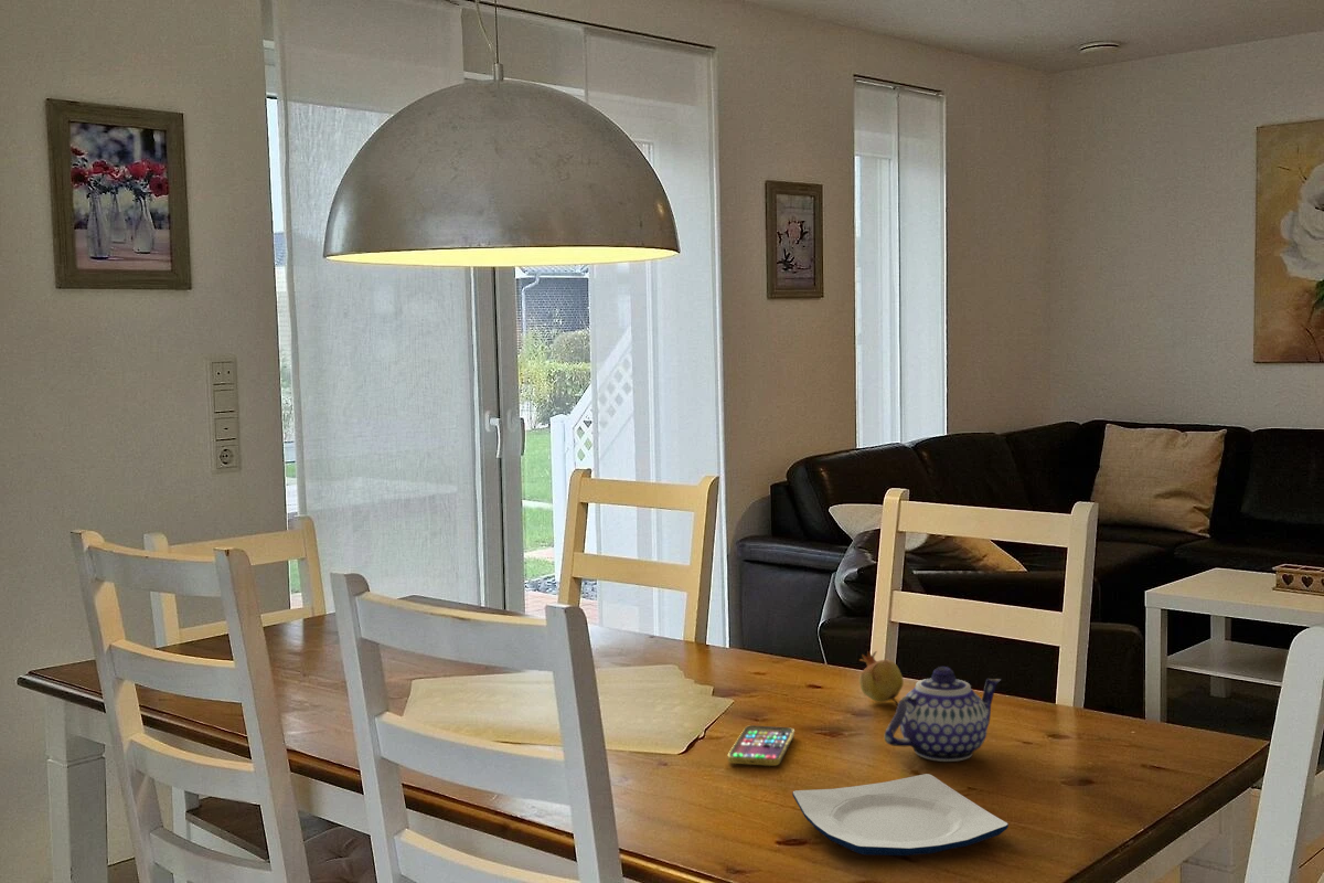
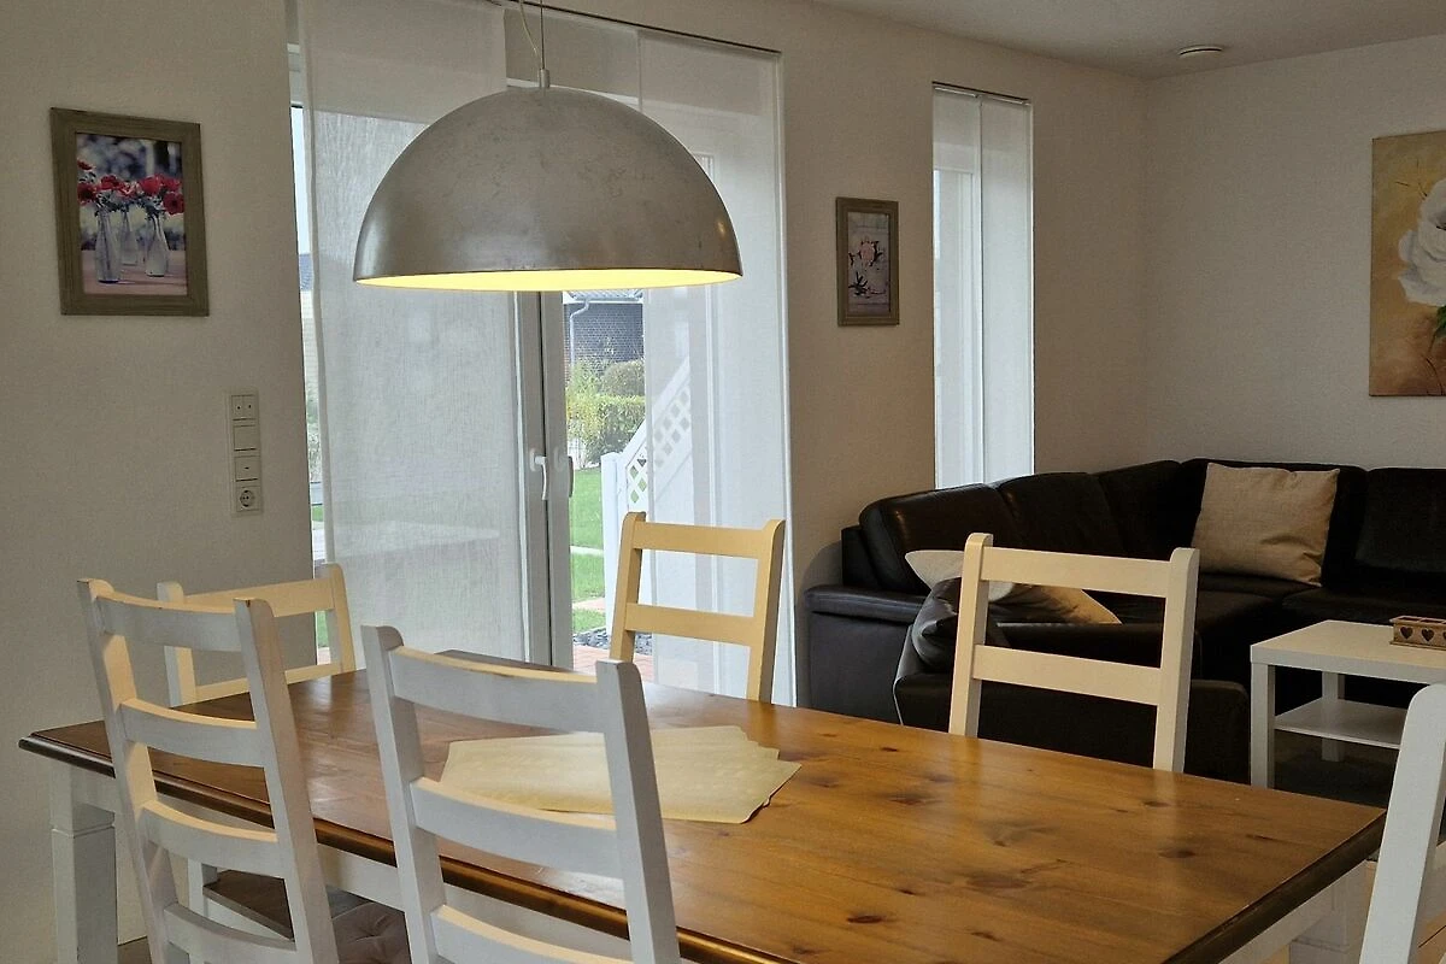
- plate (896, 818)
- teapot (944, 710)
- fruit (880, 677)
- smartphone (761, 744)
